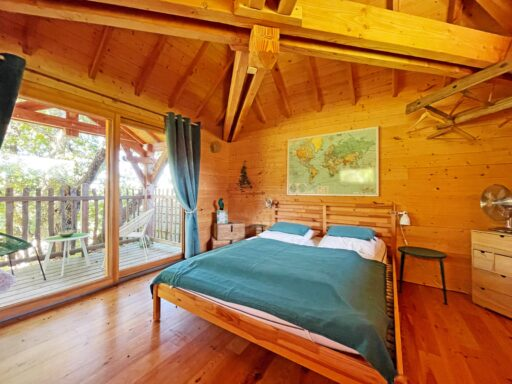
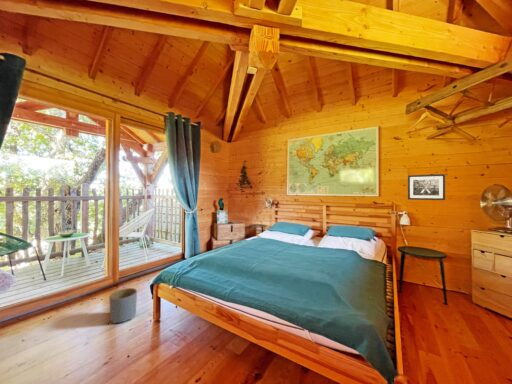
+ planter (123, 305)
+ wall art (425, 187)
